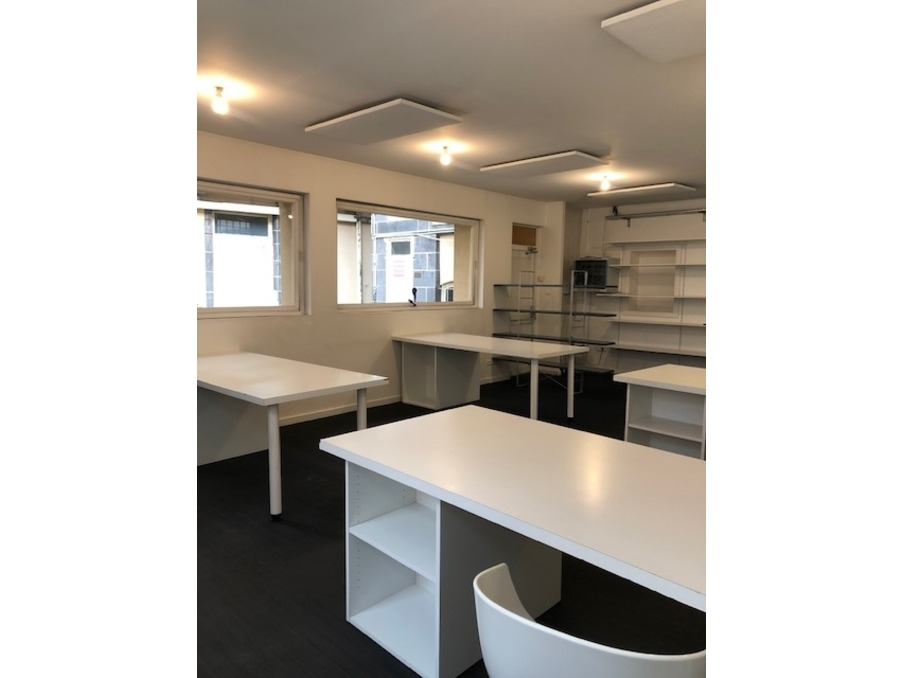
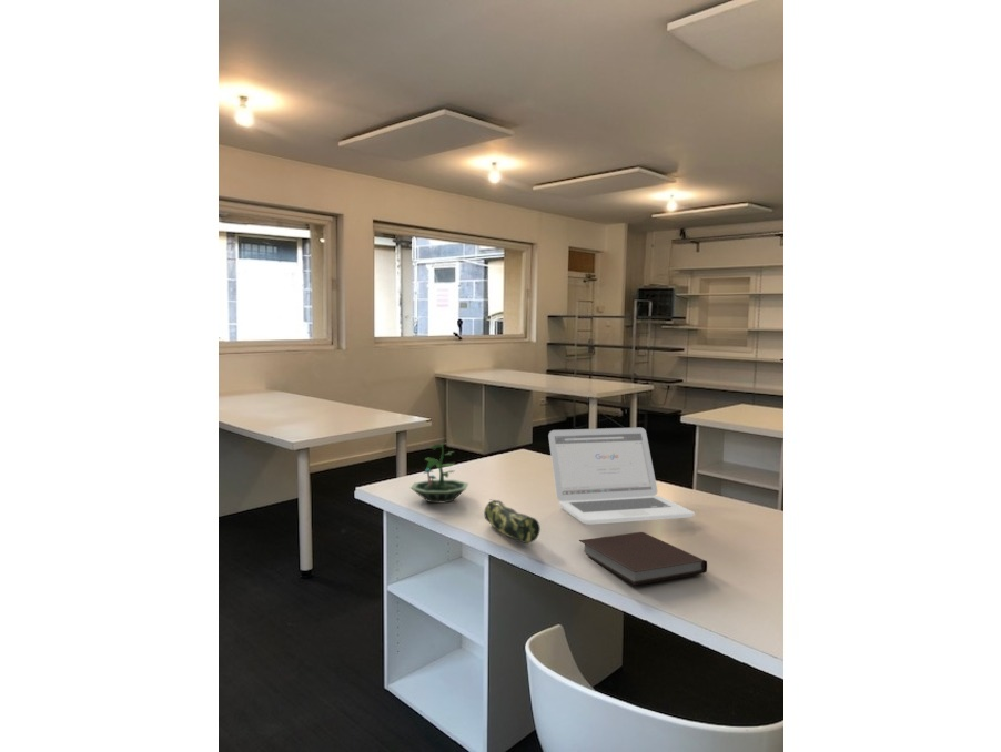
+ terrarium (442, 454)
+ pencil case (509, 520)
+ laptop (617, 471)
+ notebook (639, 555)
